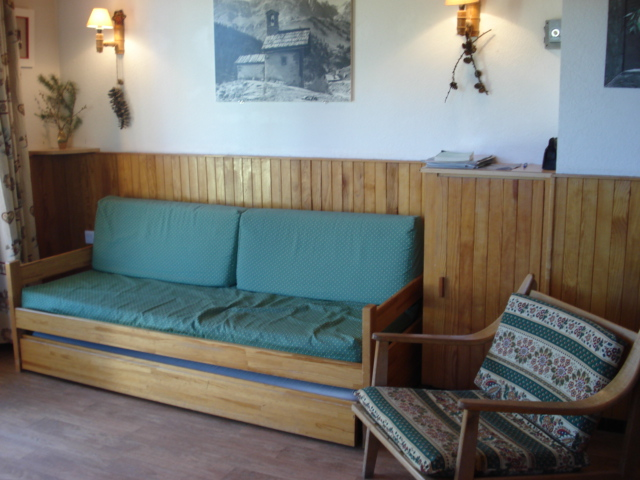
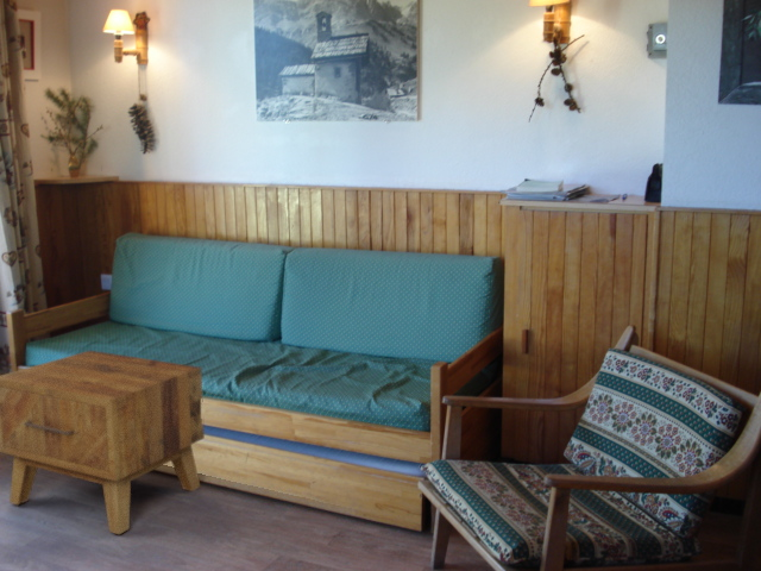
+ side table (100, 435)
